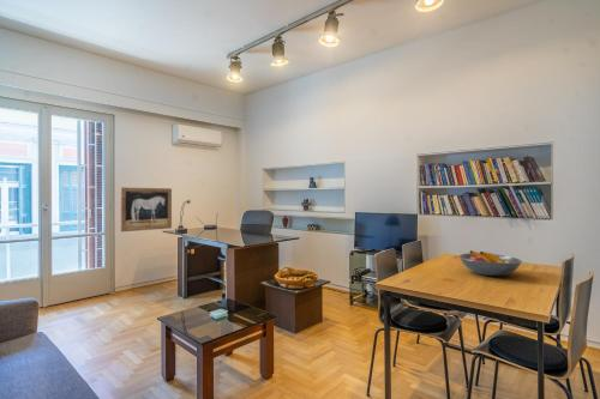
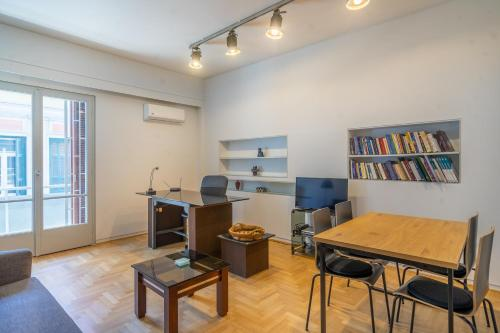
- fruit bowl (488, 264)
- wall art (146, 208)
